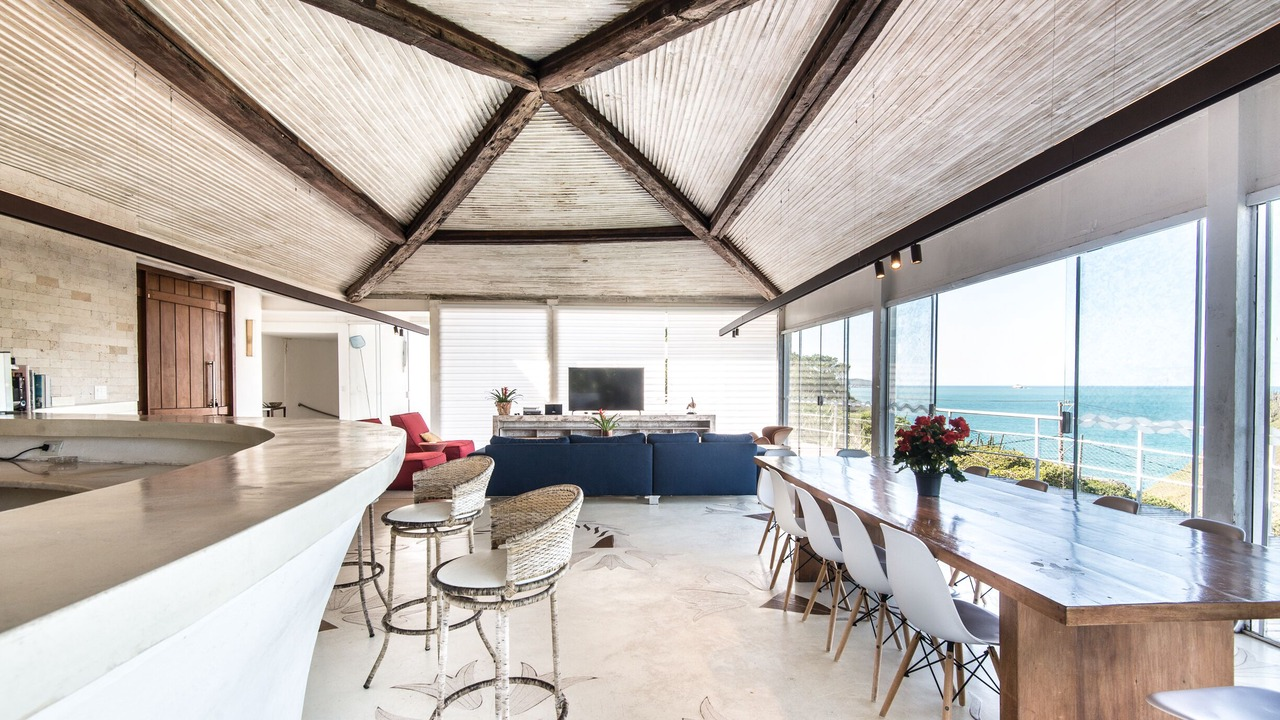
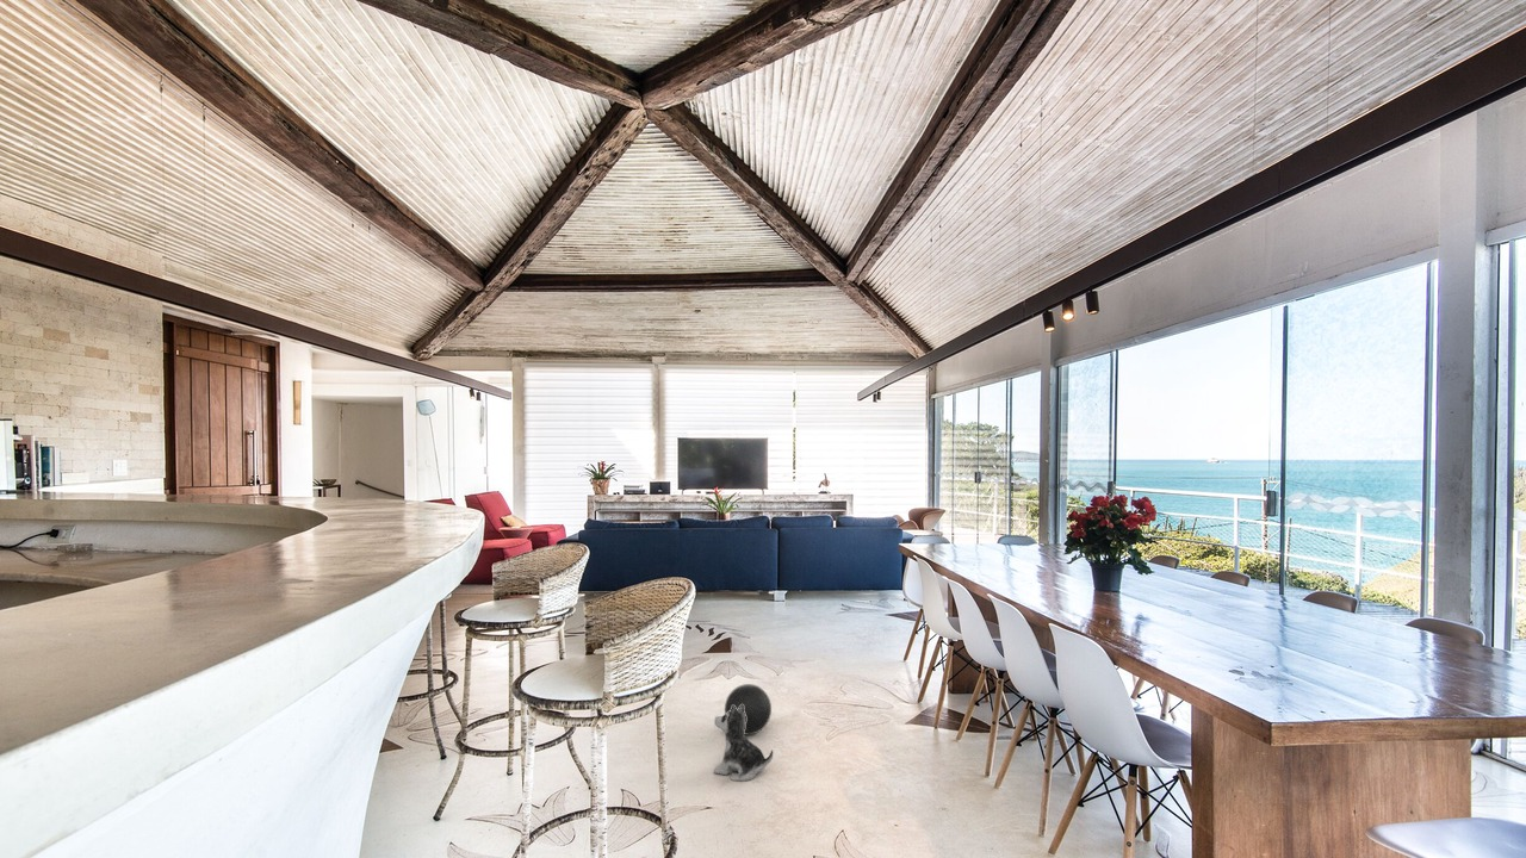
+ plush toy (743, 738)
+ ball (748, 709)
